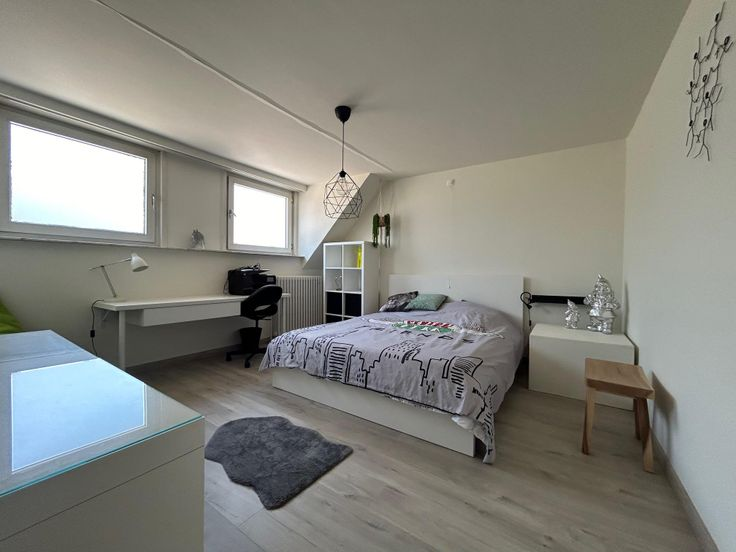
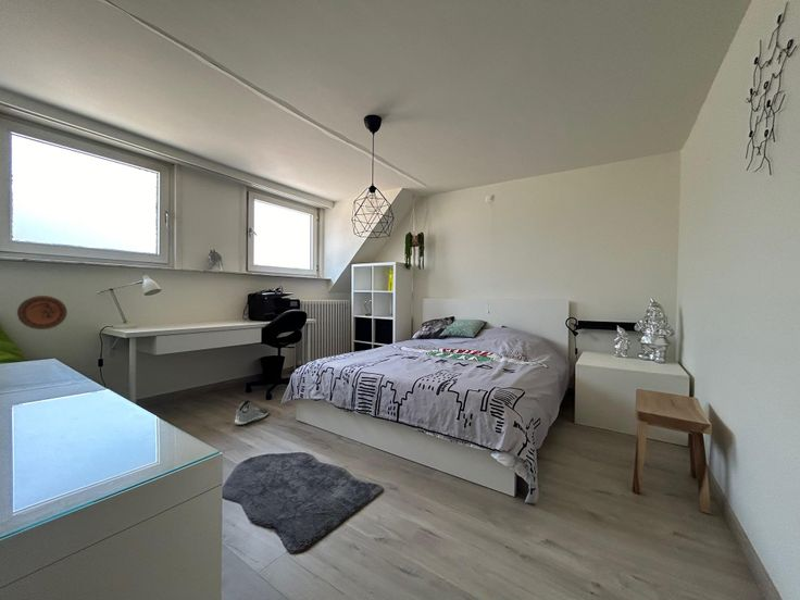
+ sneaker (252, 409)
+ decorative plate (42, 312)
